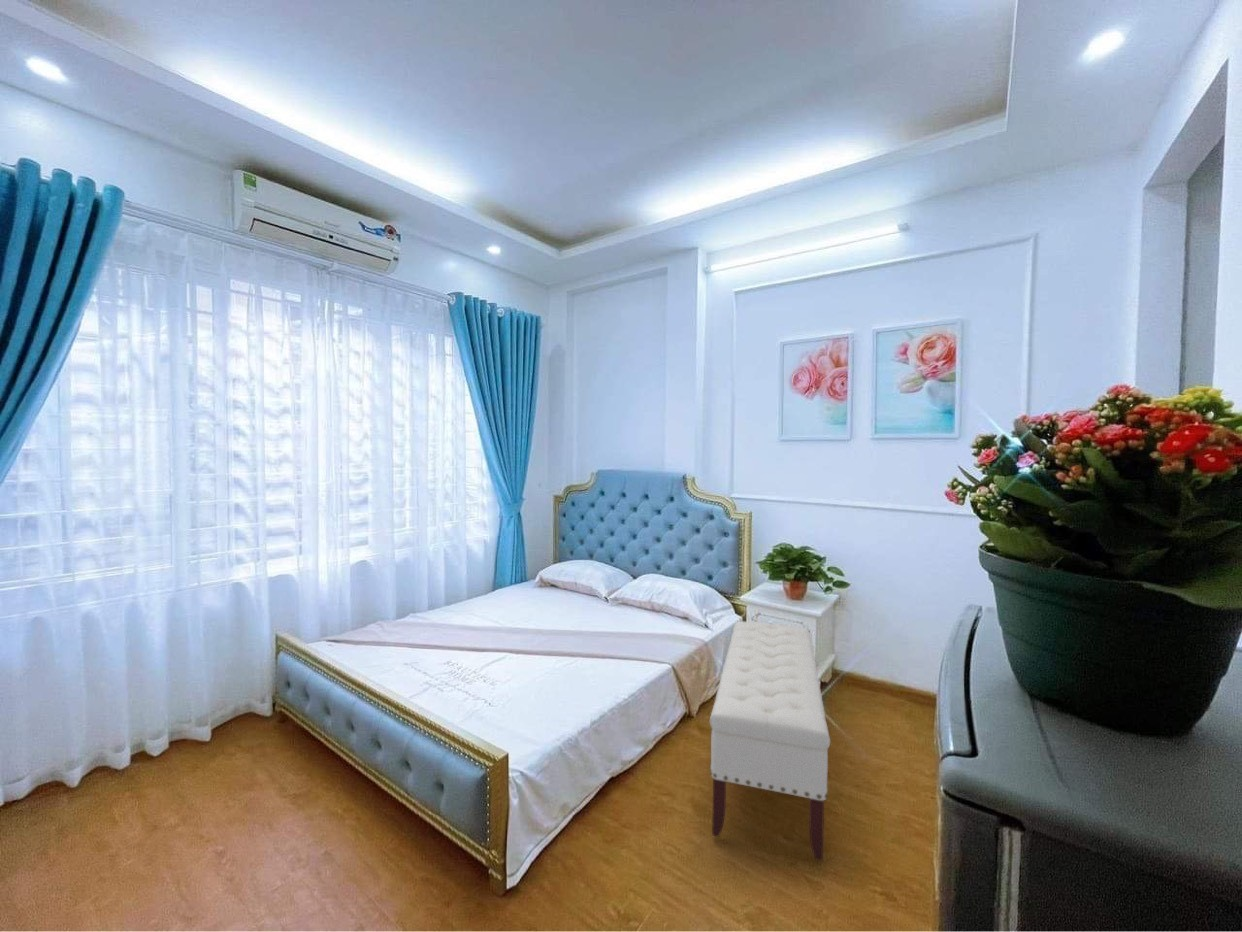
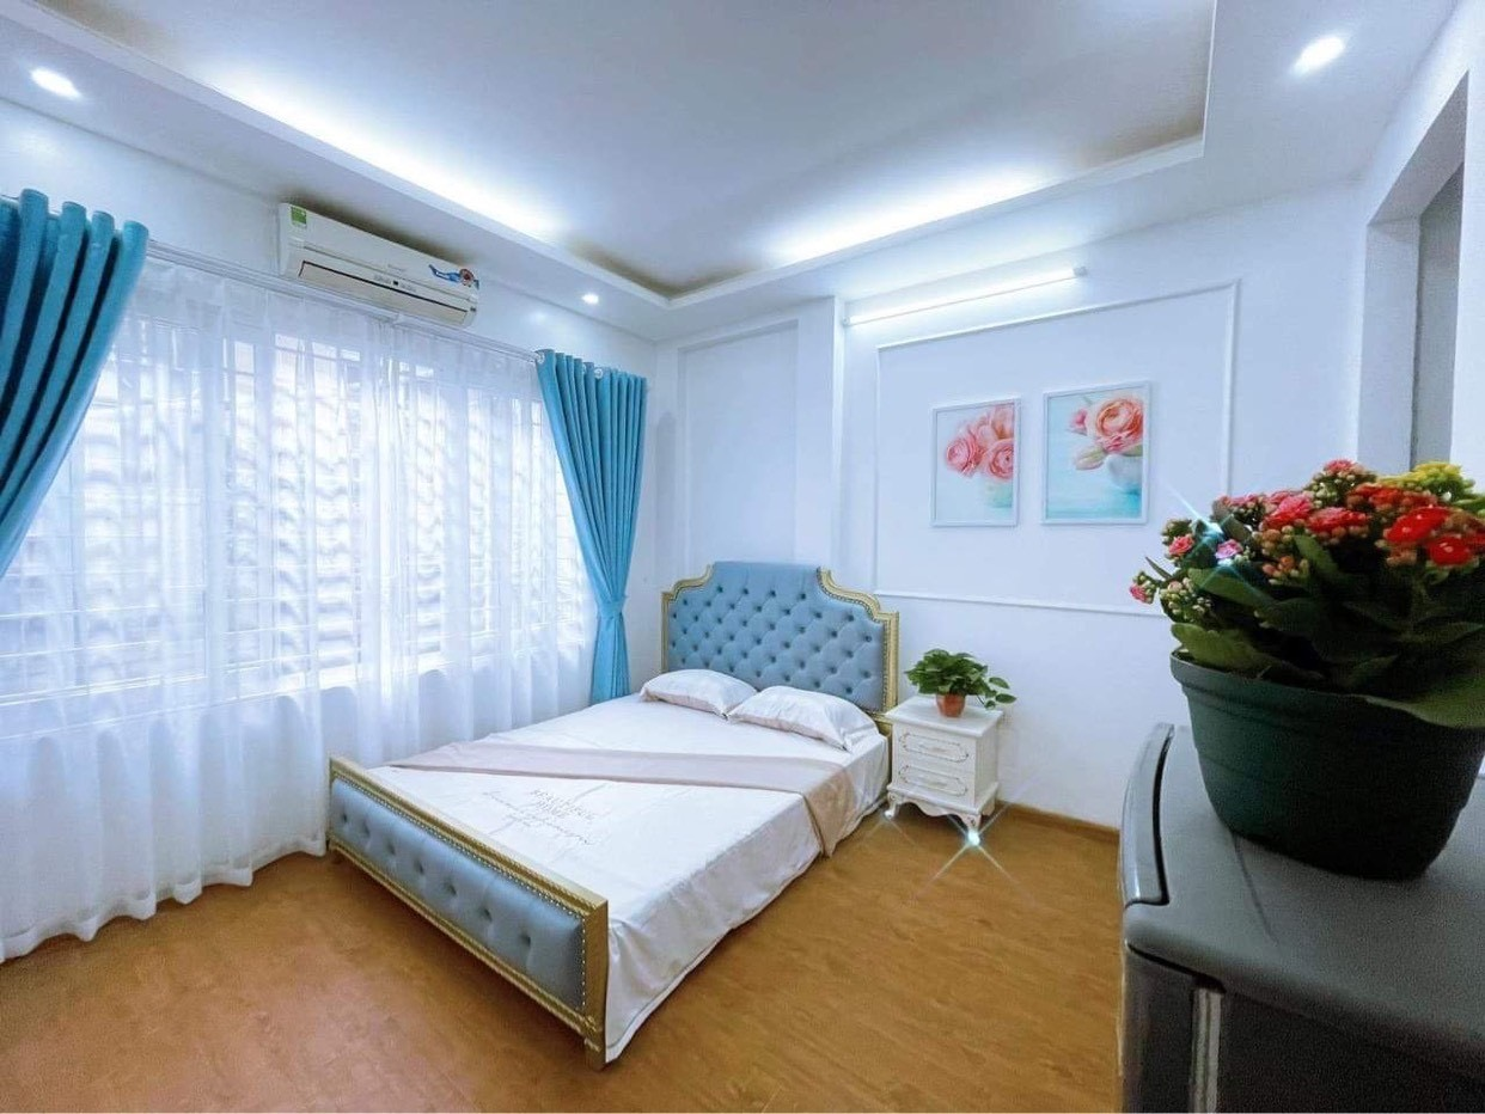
- bench (769, 711)
